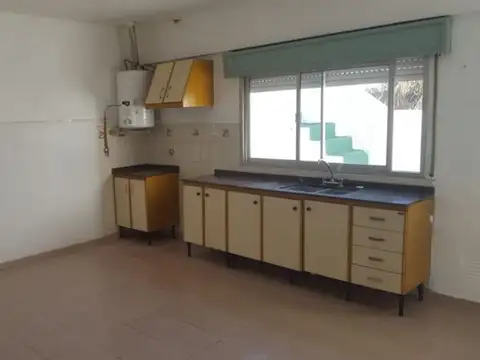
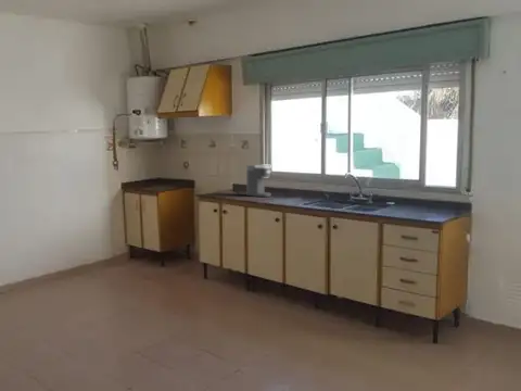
+ coffee maker (258, 179)
